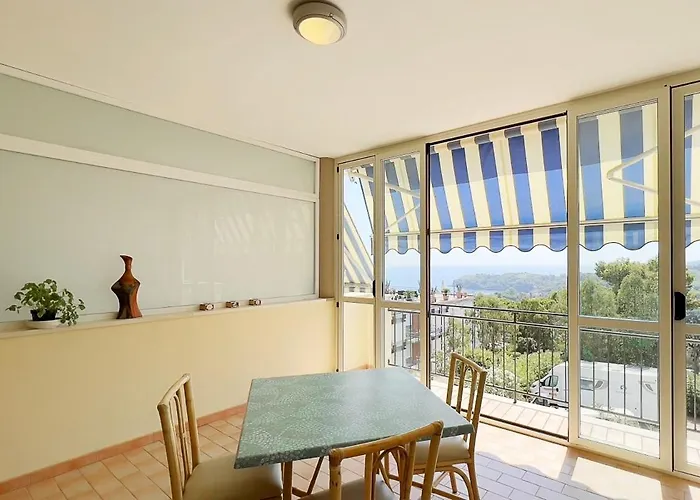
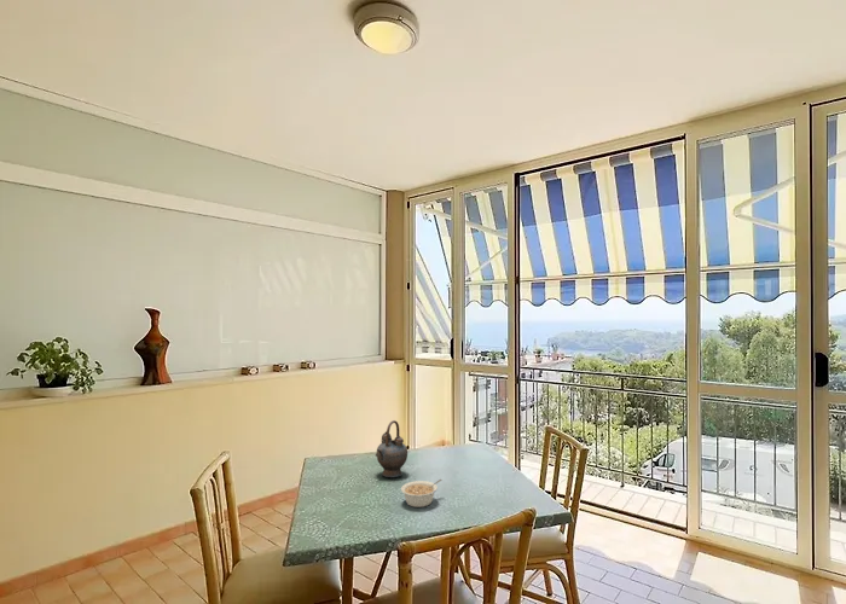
+ legume (419, 493)
+ teapot (389, 448)
